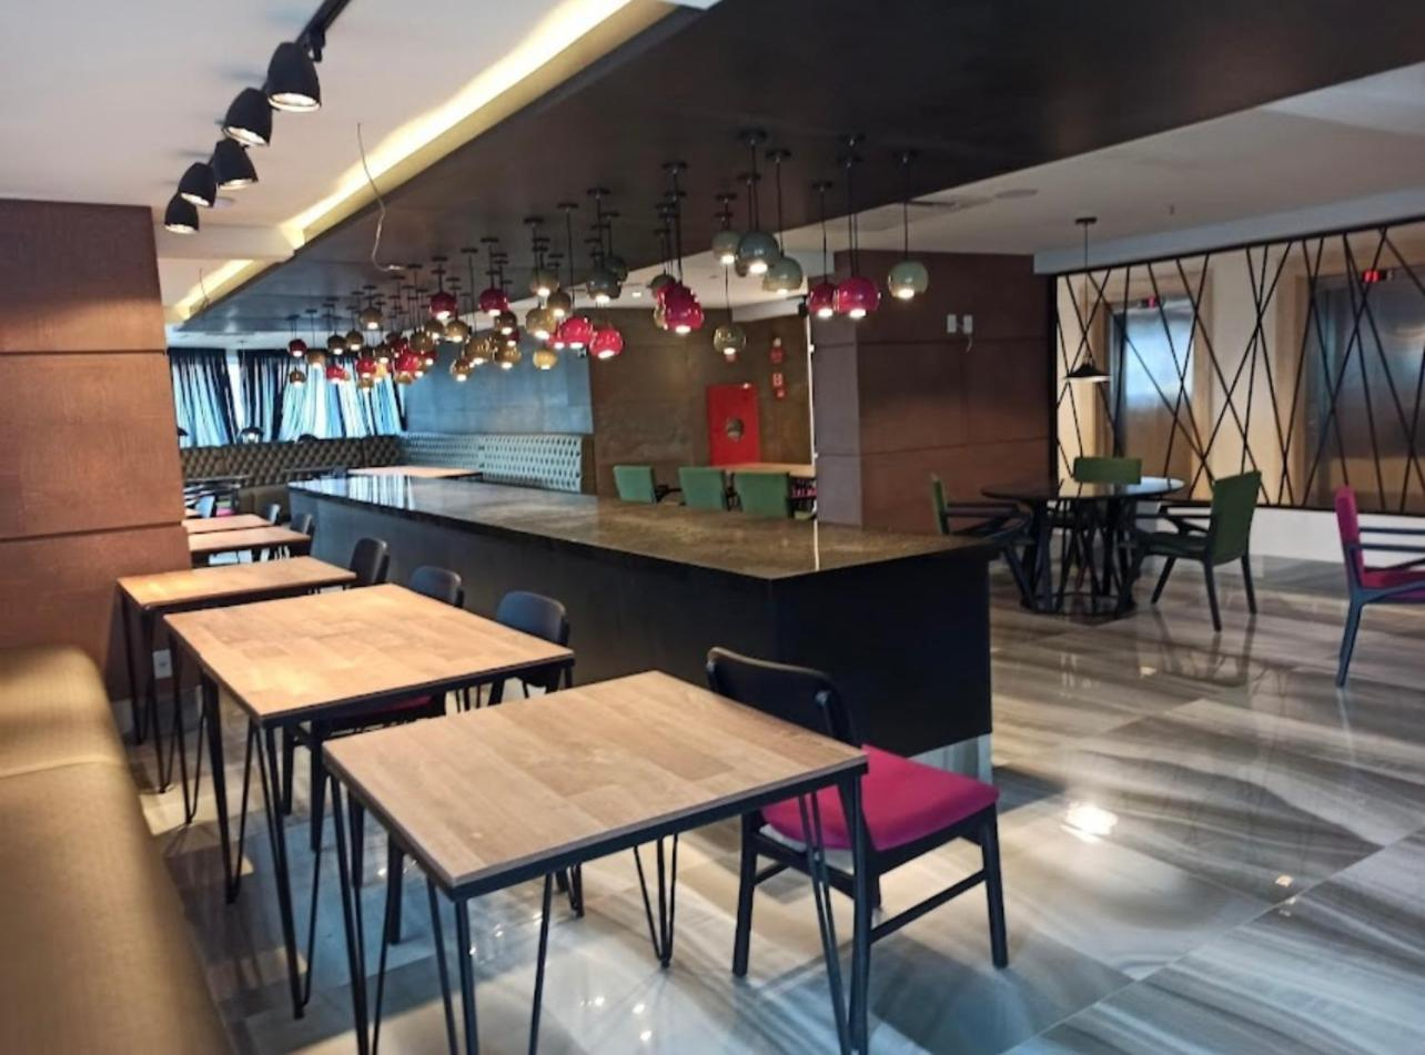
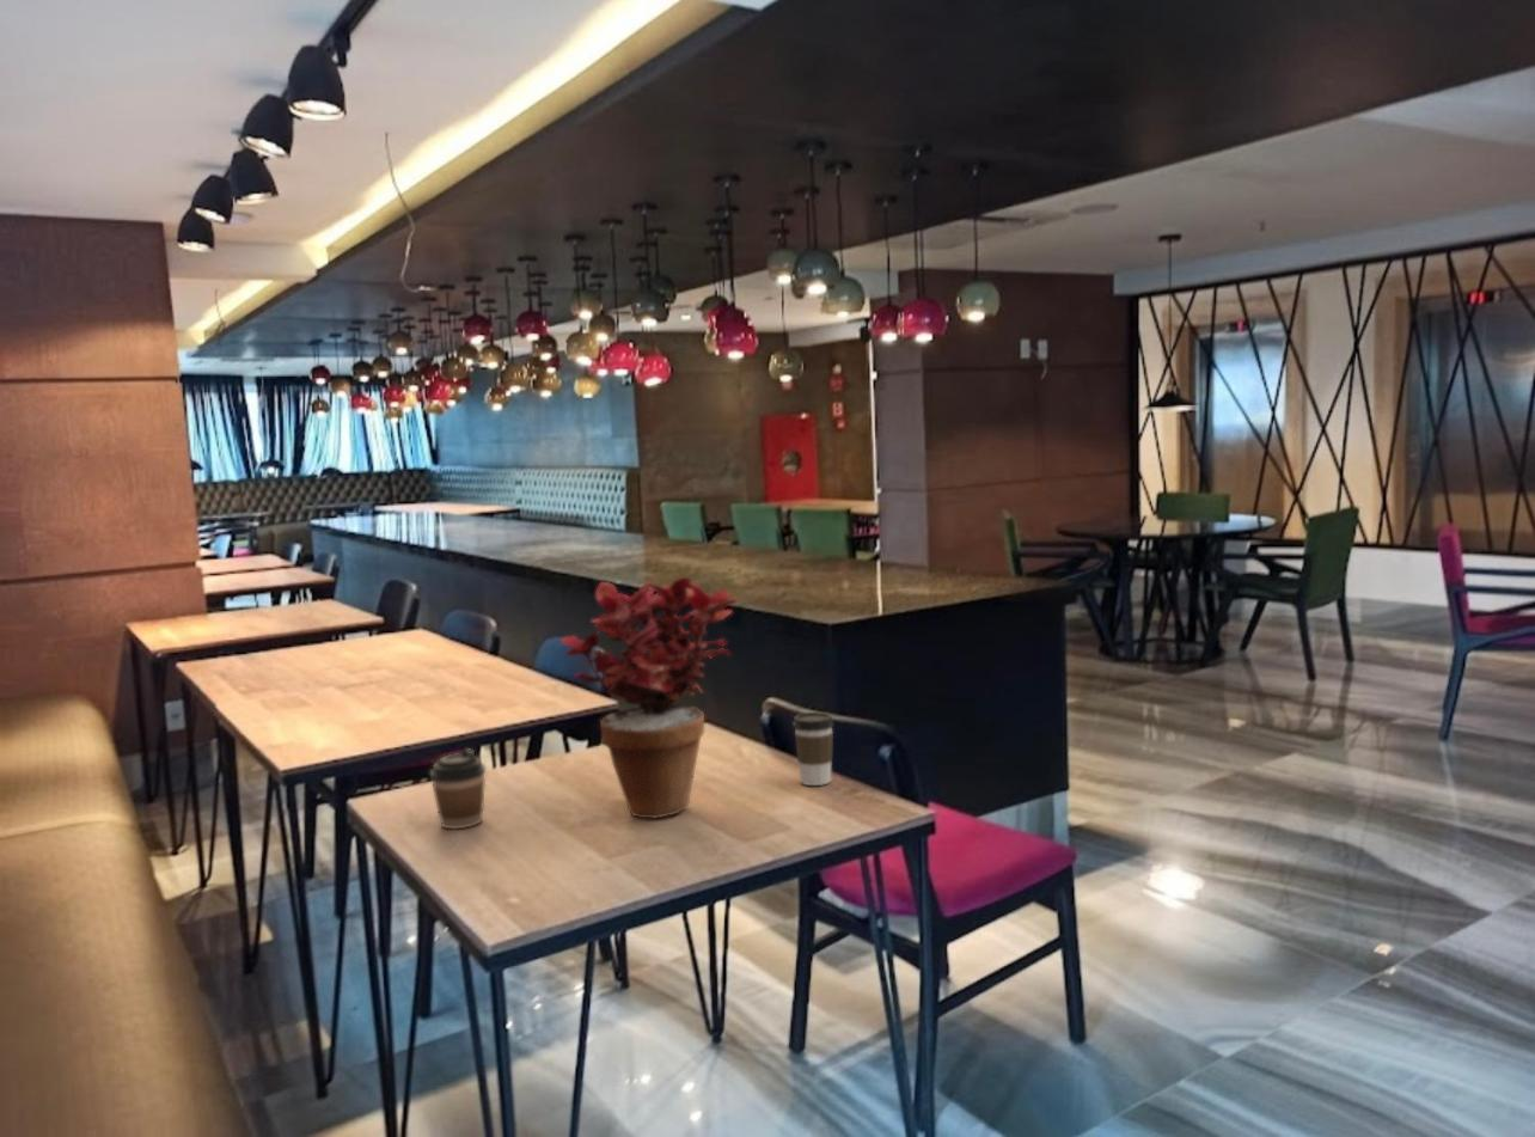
+ coffee cup (814, 748)
+ coffee cup (459, 788)
+ potted plant (650, 691)
